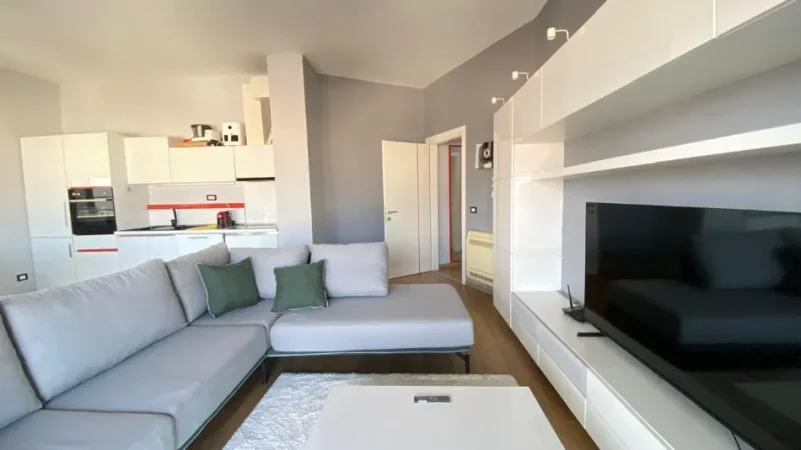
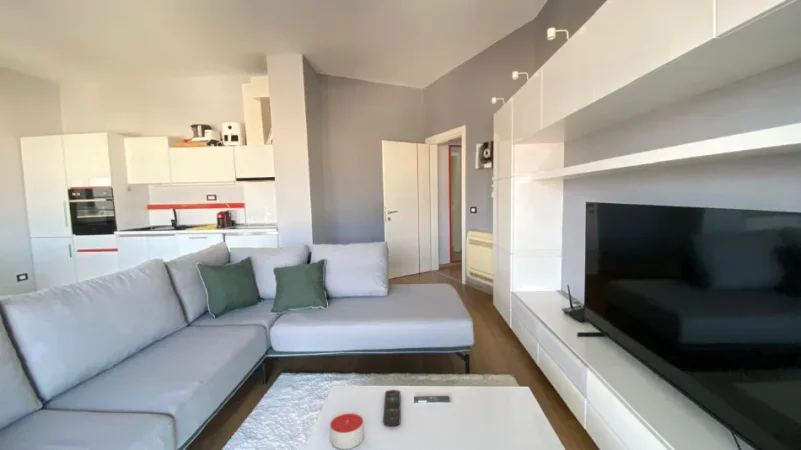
+ candle (347, 429)
+ remote control (392, 406)
